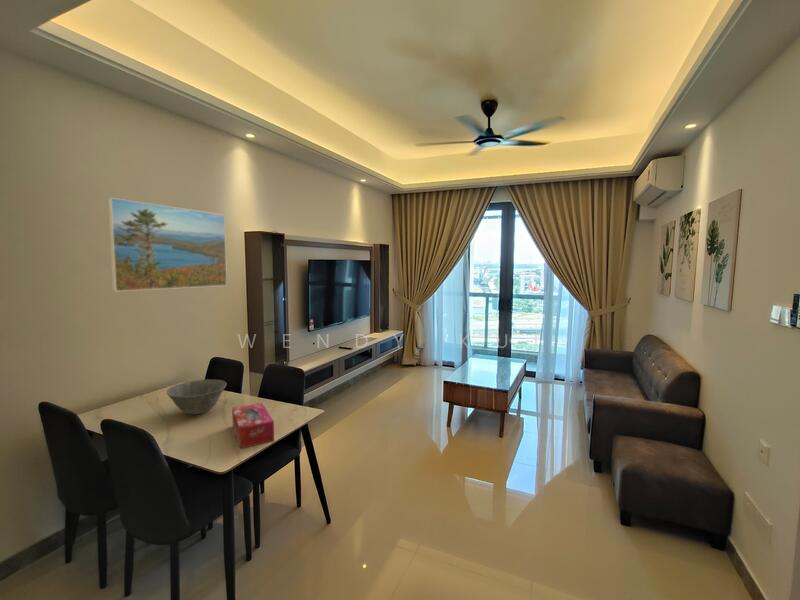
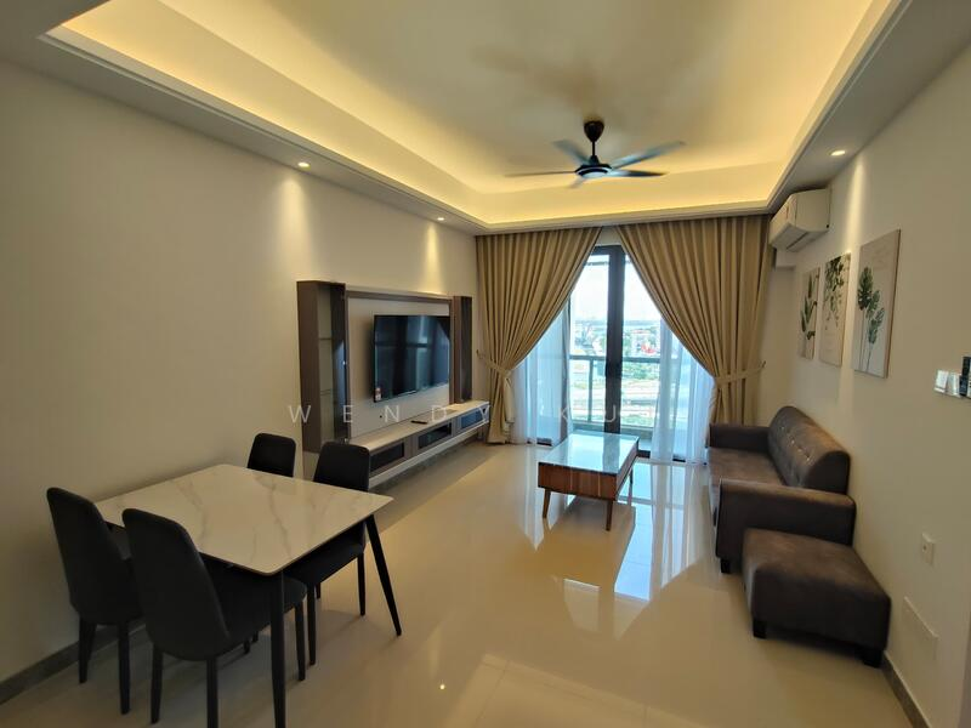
- tissue box (252, 423)
- bowl (198, 399)
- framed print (175, 248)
